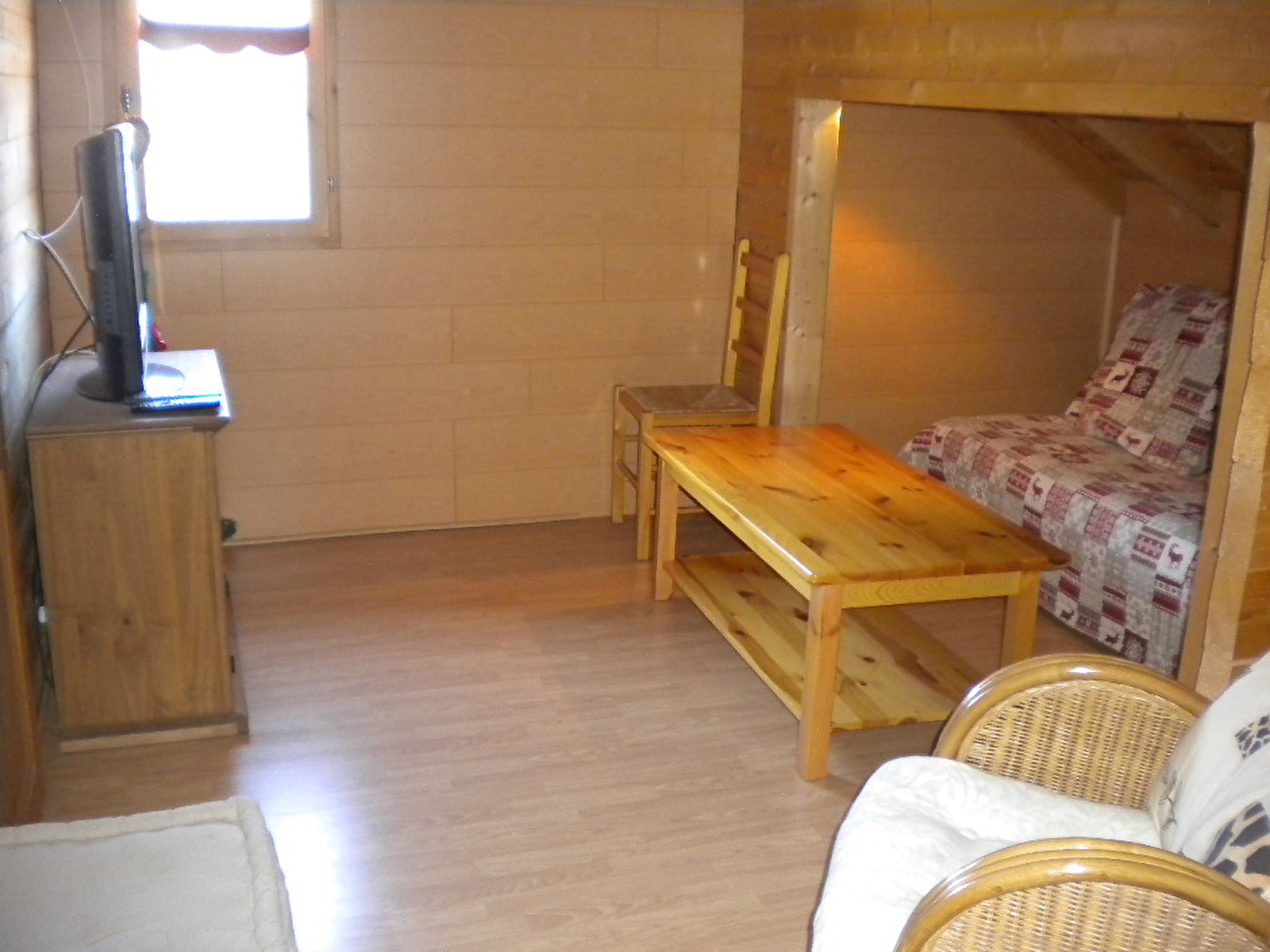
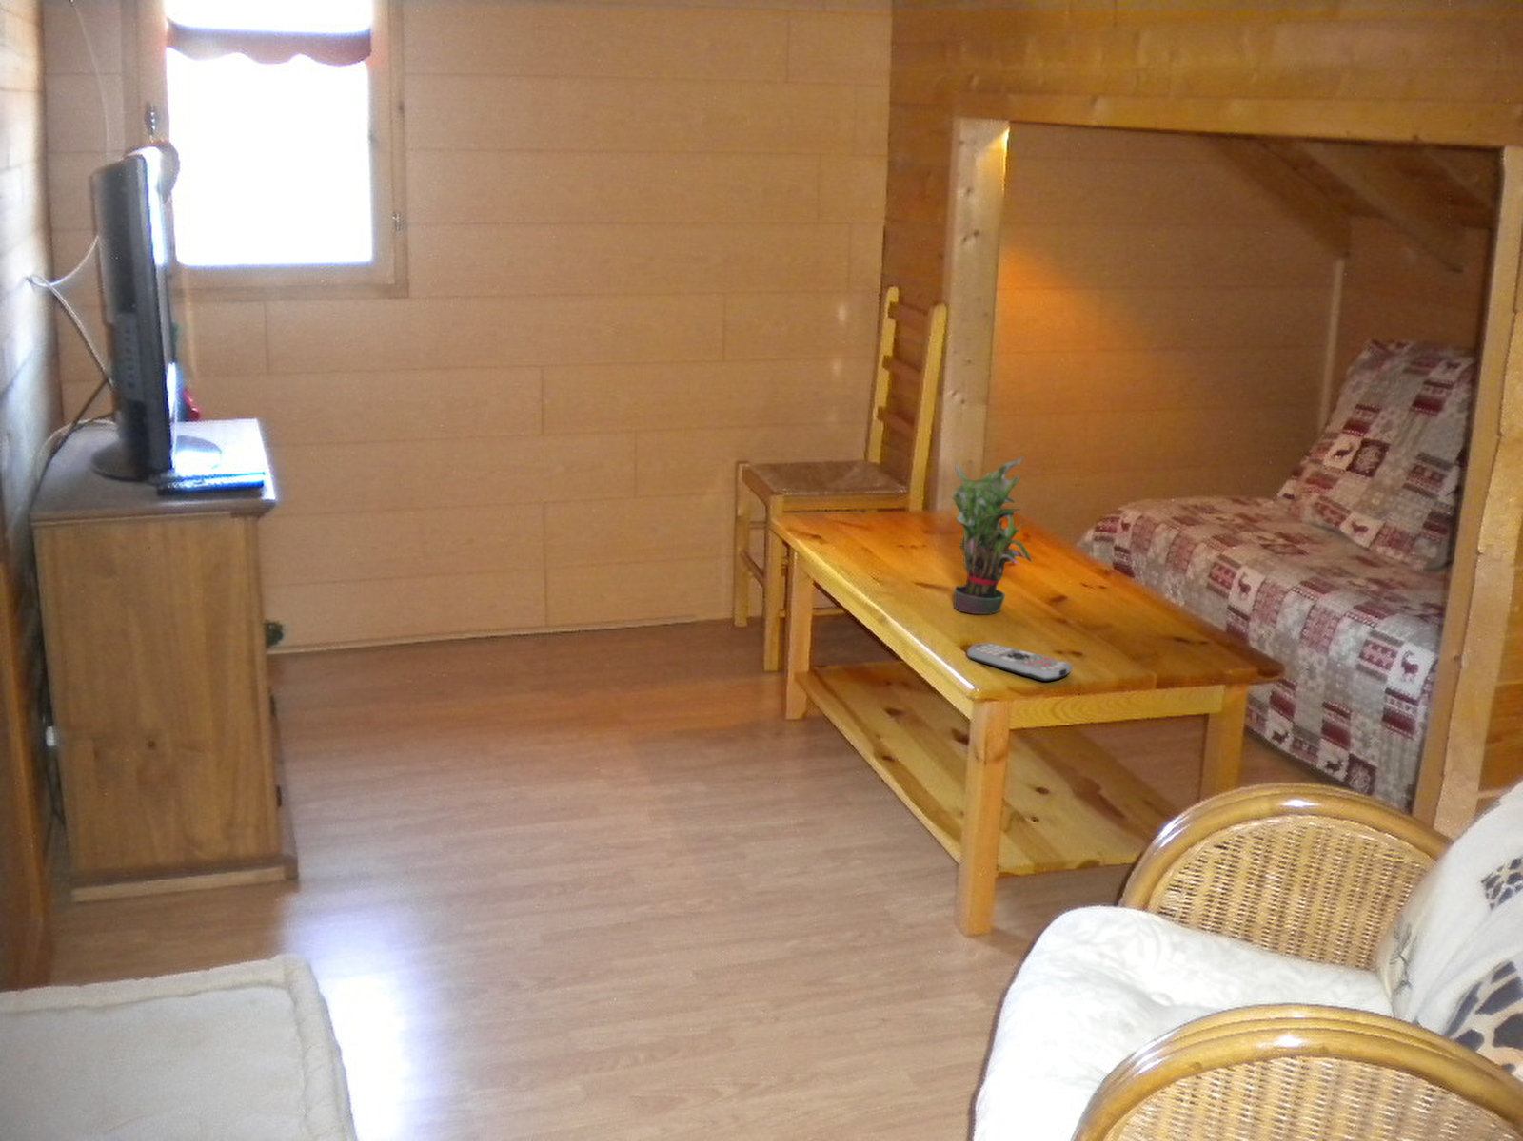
+ remote control (1017, 660)
+ potted plant (992, 535)
